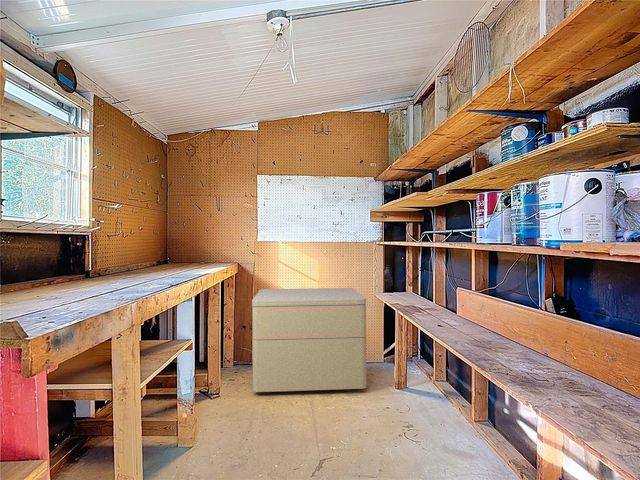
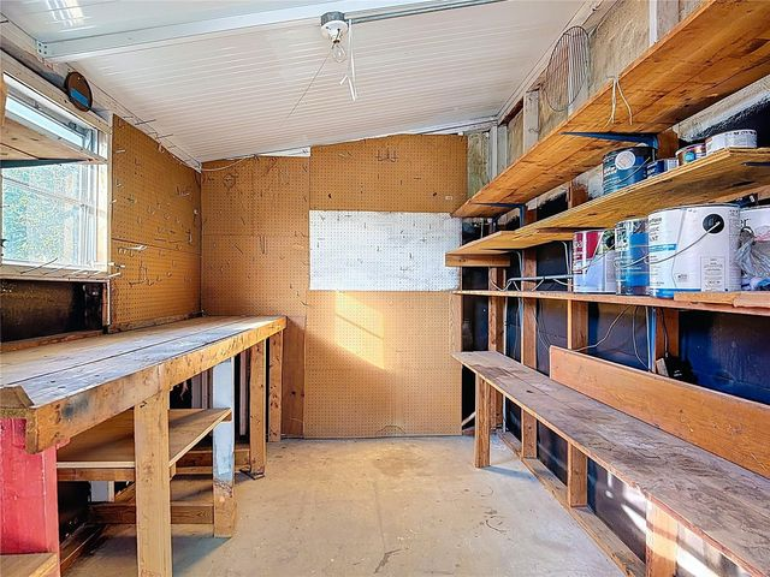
- nightstand (308, 335)
